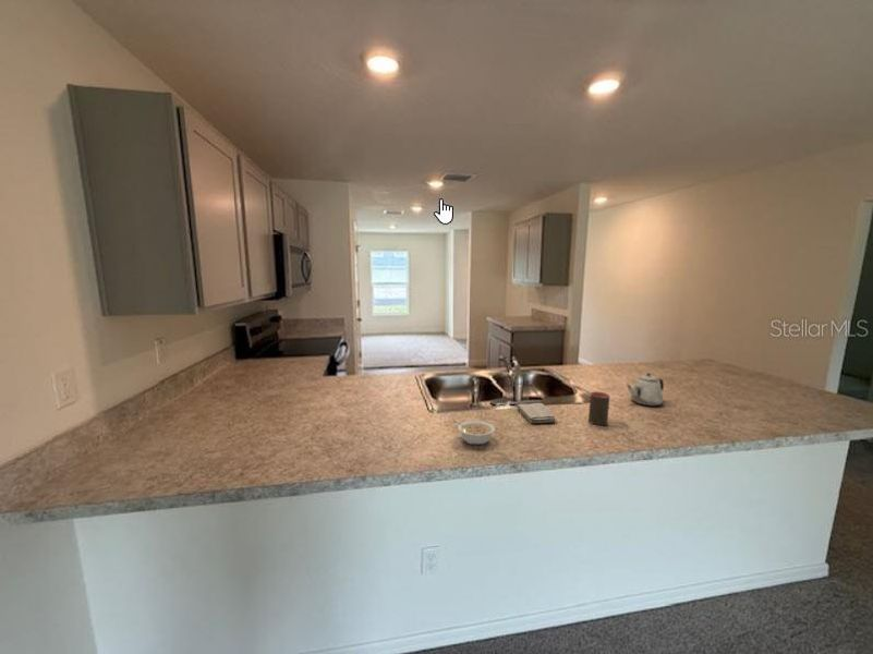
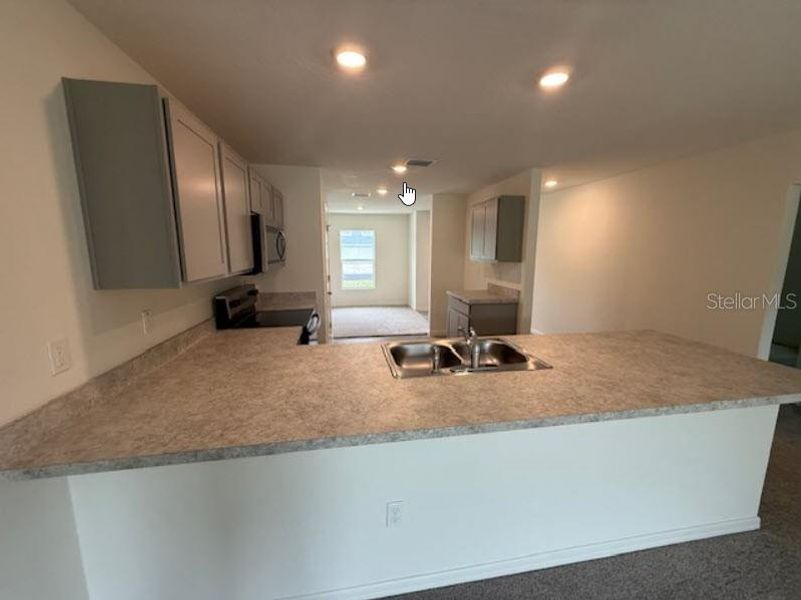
- legume (474, 432)
- washcloth (535, 412)
- cup (598, 408)
- teapot (644, 388)
